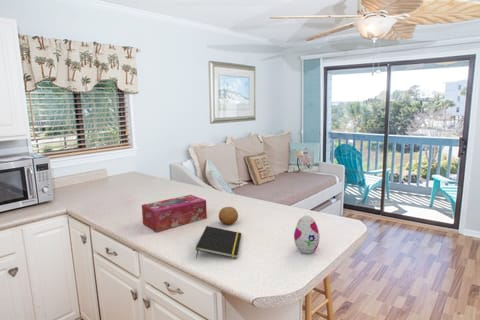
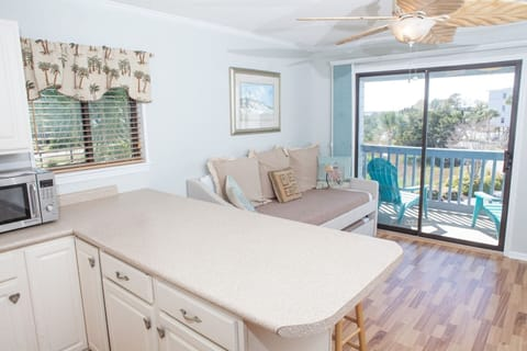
- notepad (220, 240)
- tissue box (174, 211)
- fruit (228, 215)
- decorative egg (306, 233)
